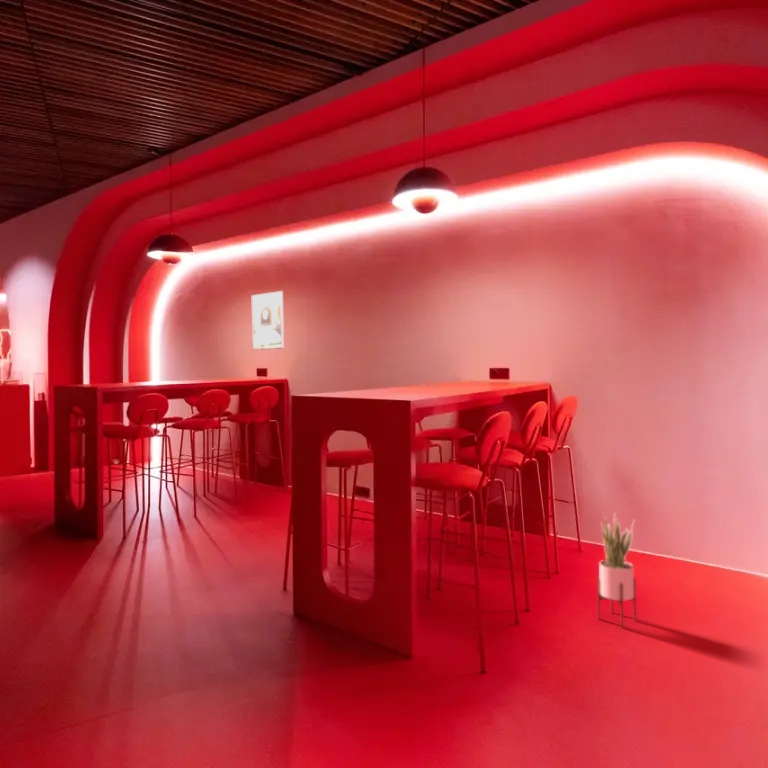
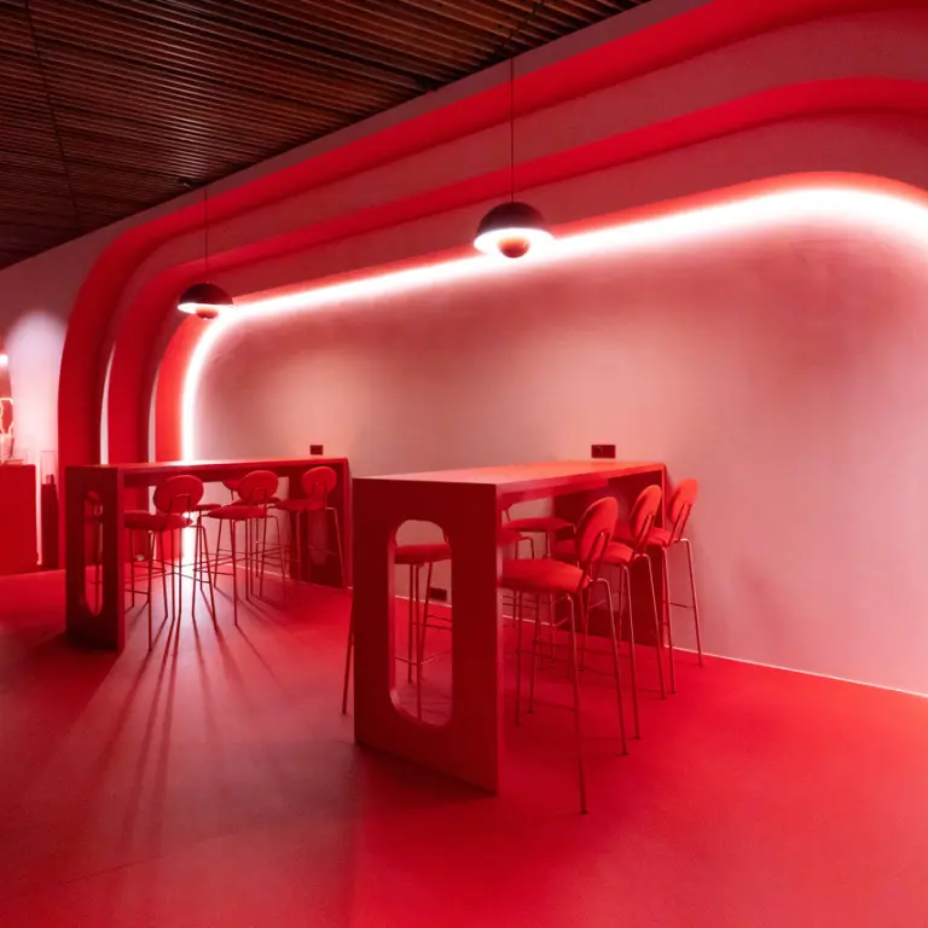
- potted plant (616, 567)
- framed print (267, 321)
